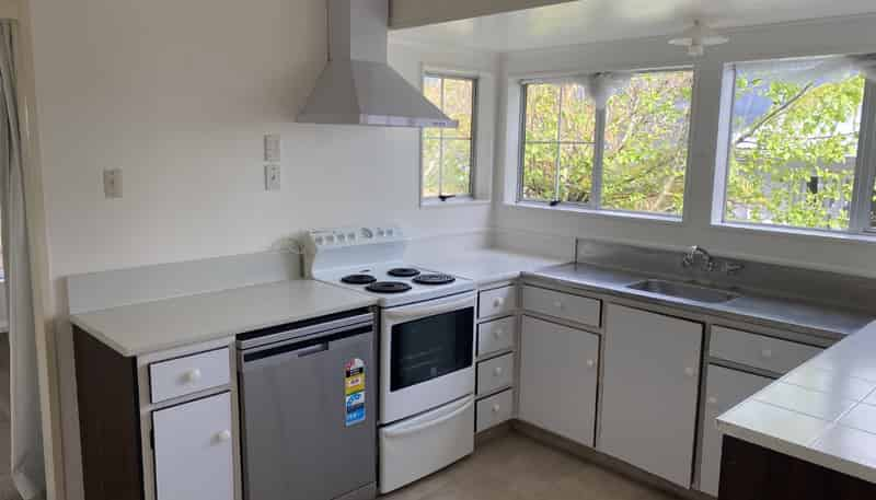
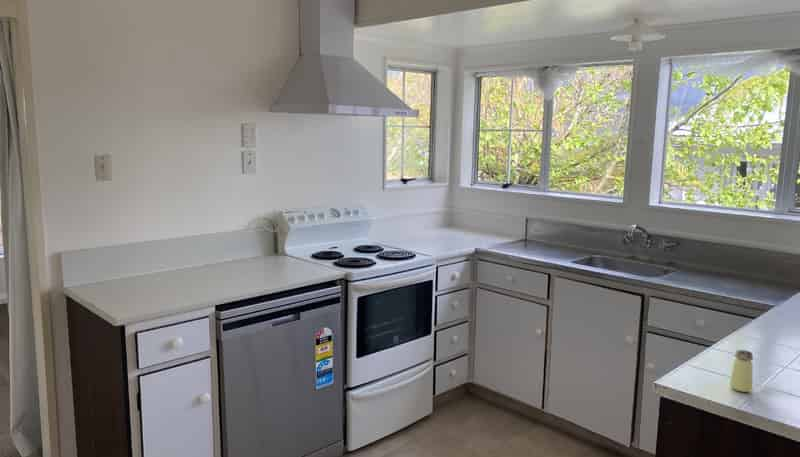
+ saltshaker (742, 369)
